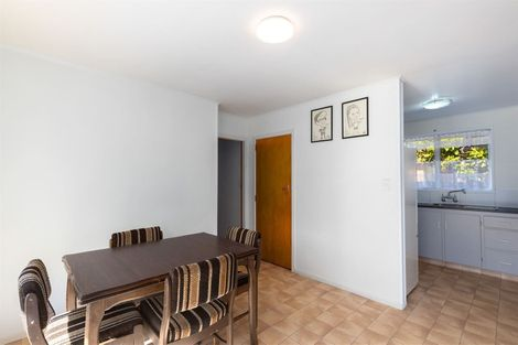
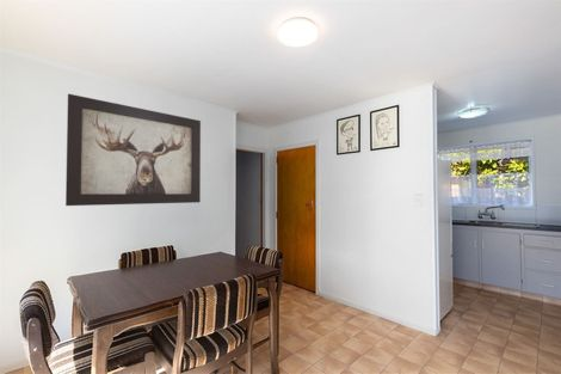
+ wall art (143, 157)
